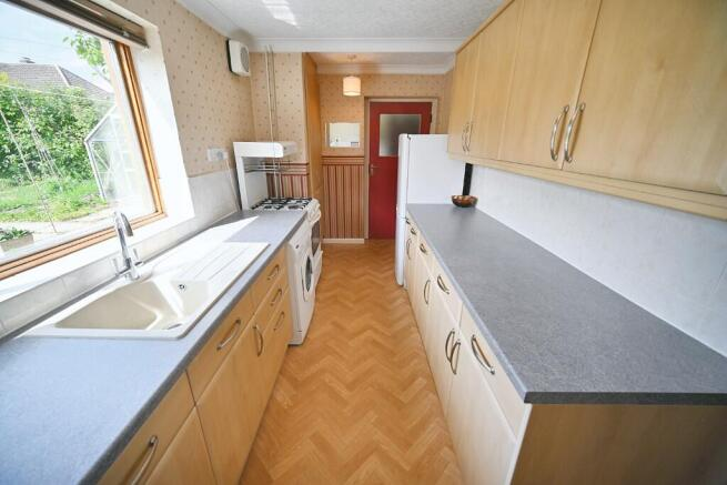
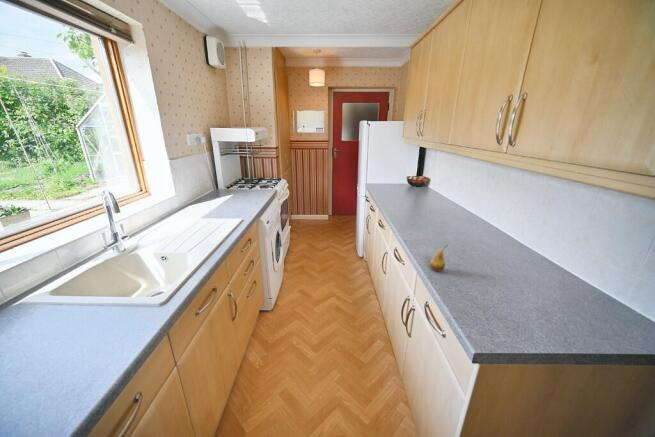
+ fruit (438, 257)
